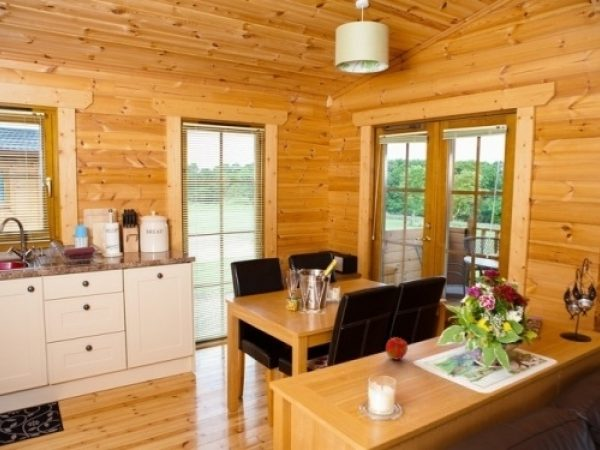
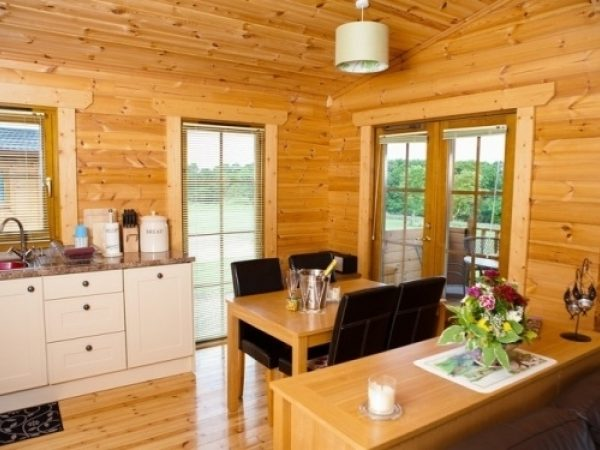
- apple (396, 348)
